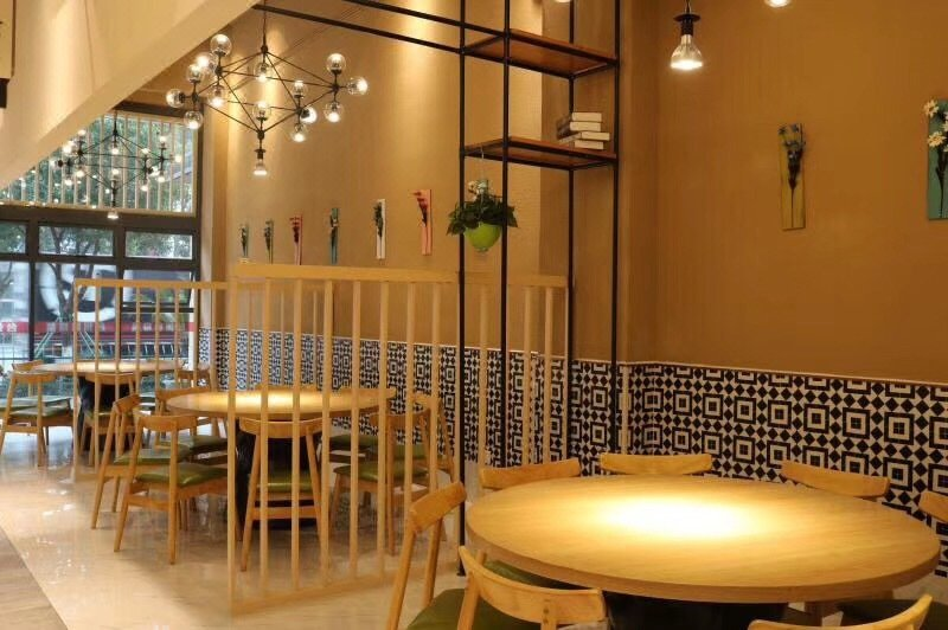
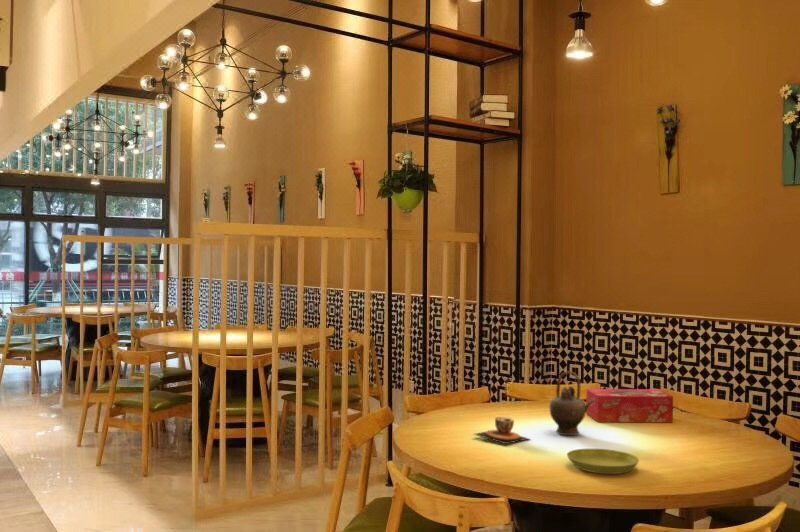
+ teacup (501, 428)
+ teapot (571, 403)
+ tissue box (628, 405)
+ saucer (602, 461)
